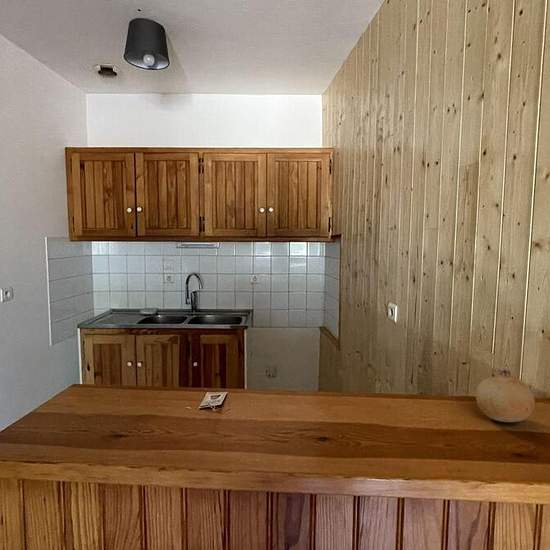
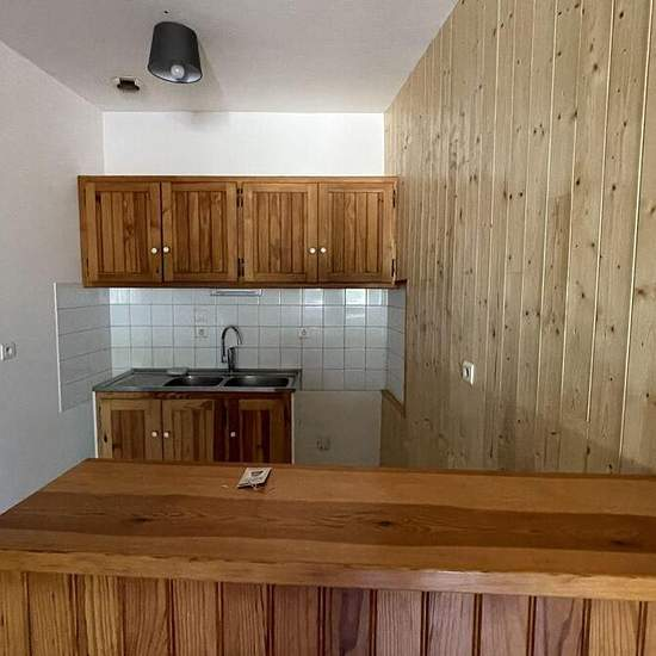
- fruit (504, 394)
